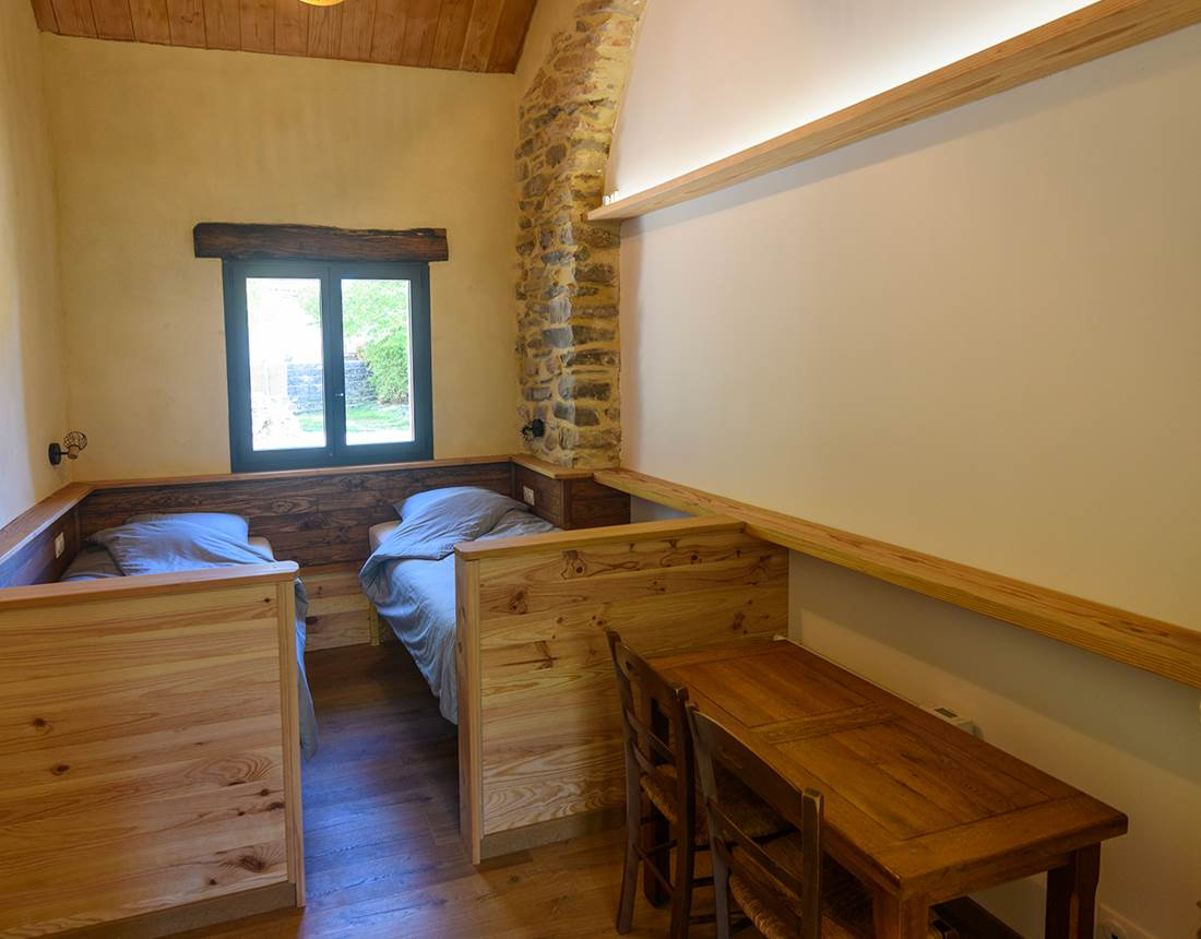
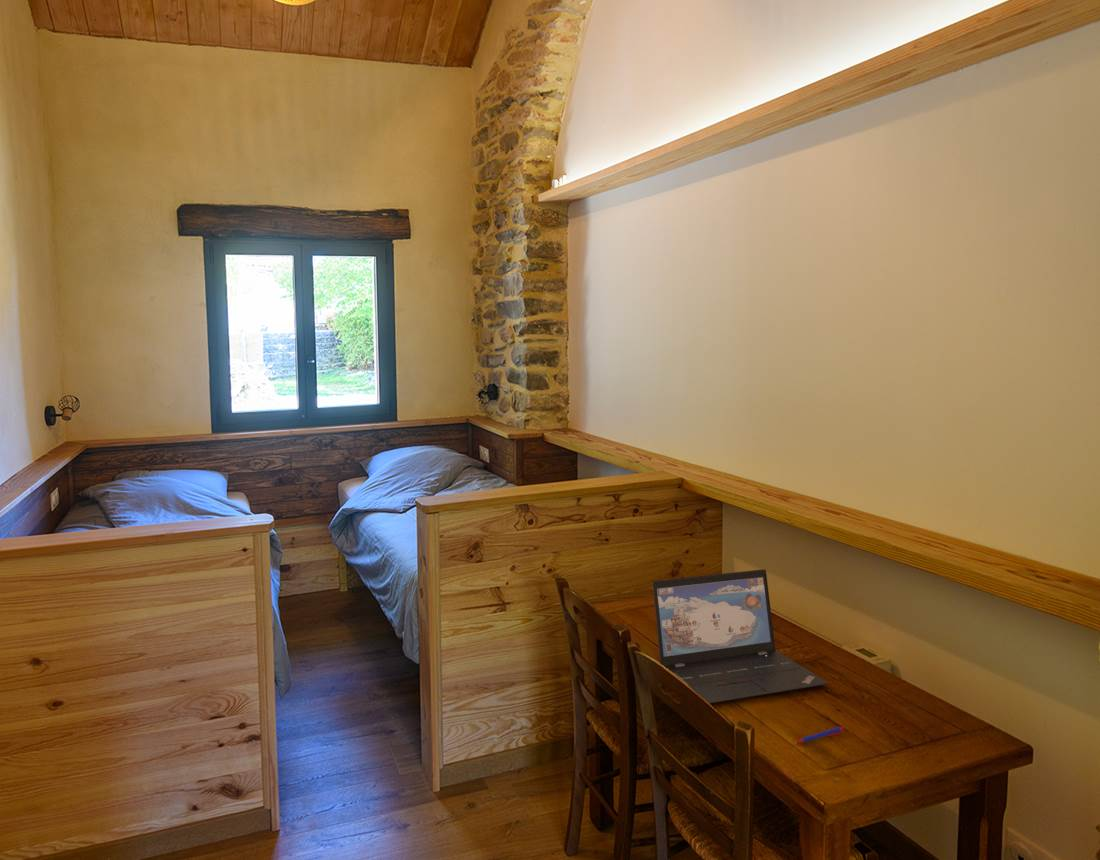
+ pen (819, 735)
+ laptop (737, 632)
